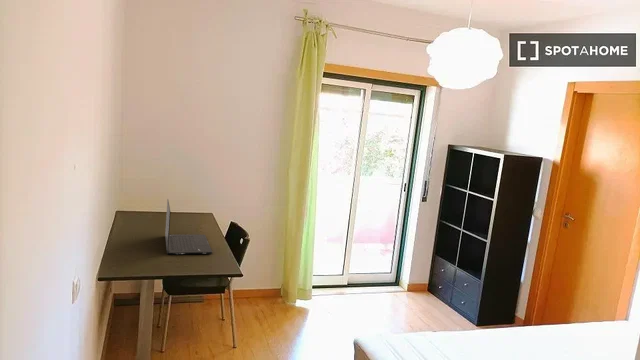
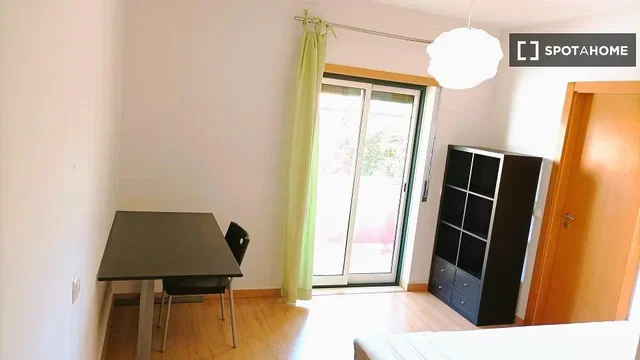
- laptop (188, 235)
